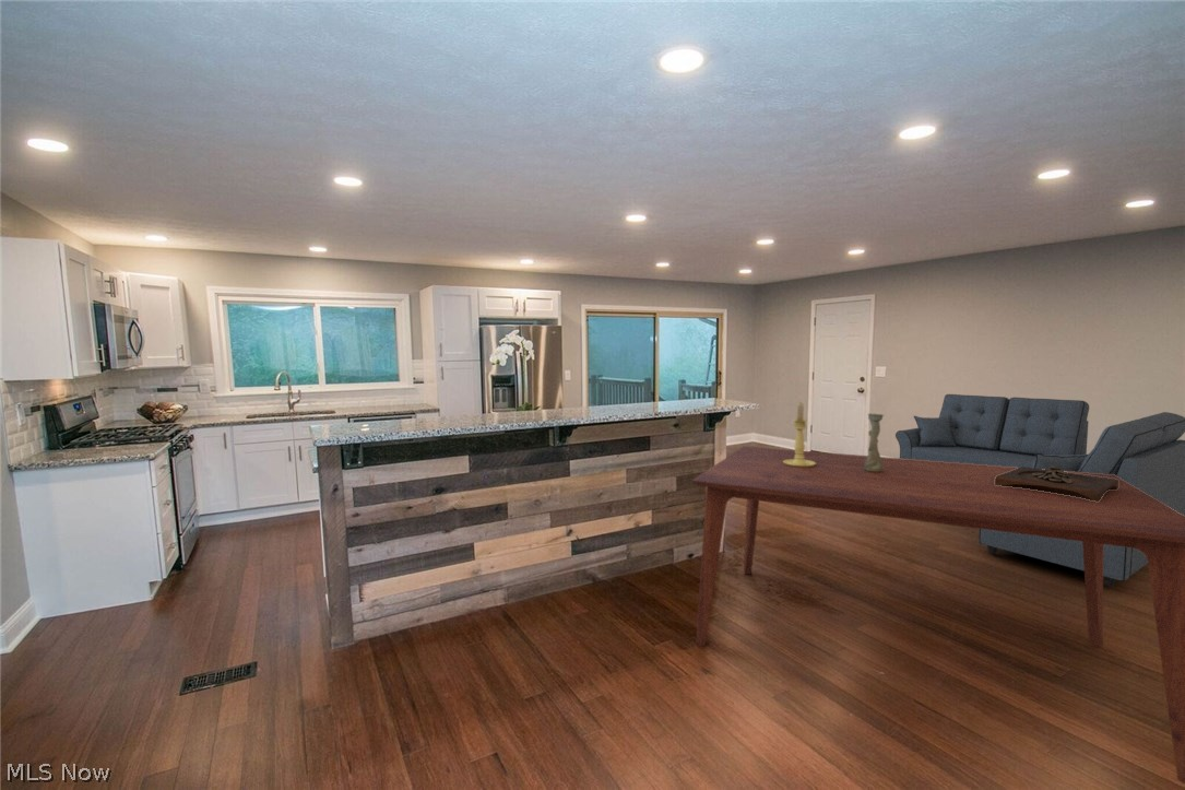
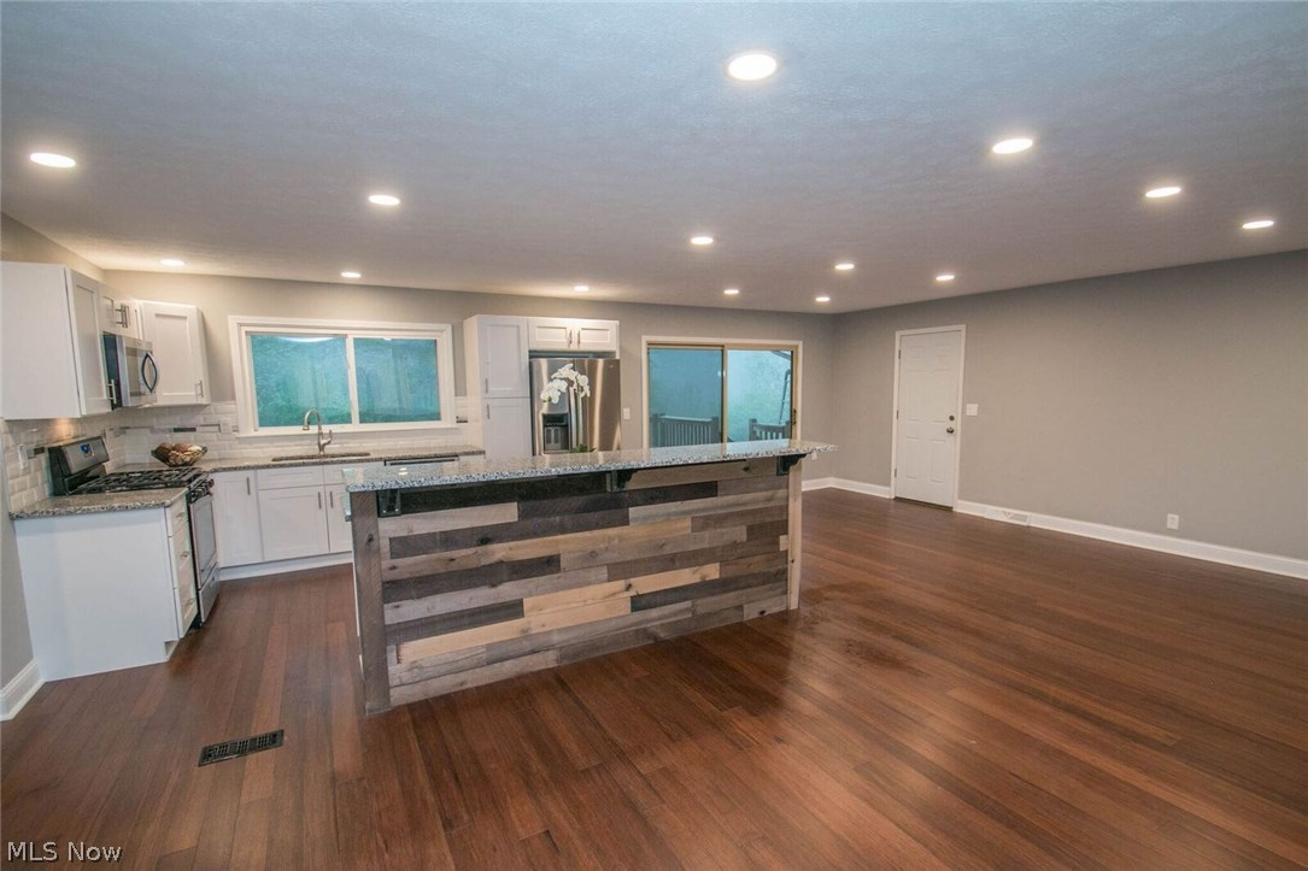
- sofa (998, 461)
- vase (873, 441)
- candle holder (799, 433)
- wooden tray (1055, 475)
- dining table (908, 519)
